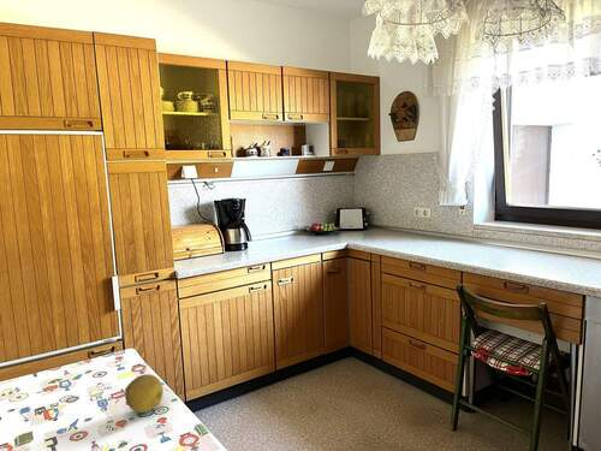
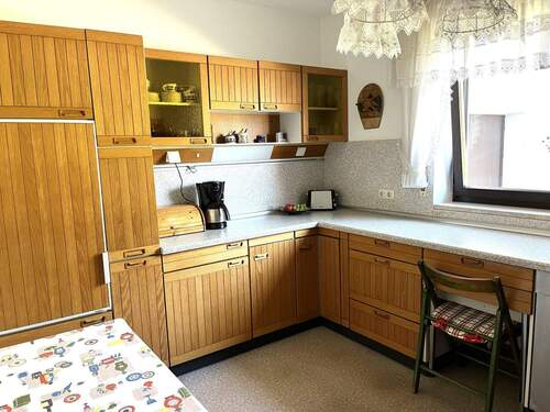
- fruit (144, 393)
